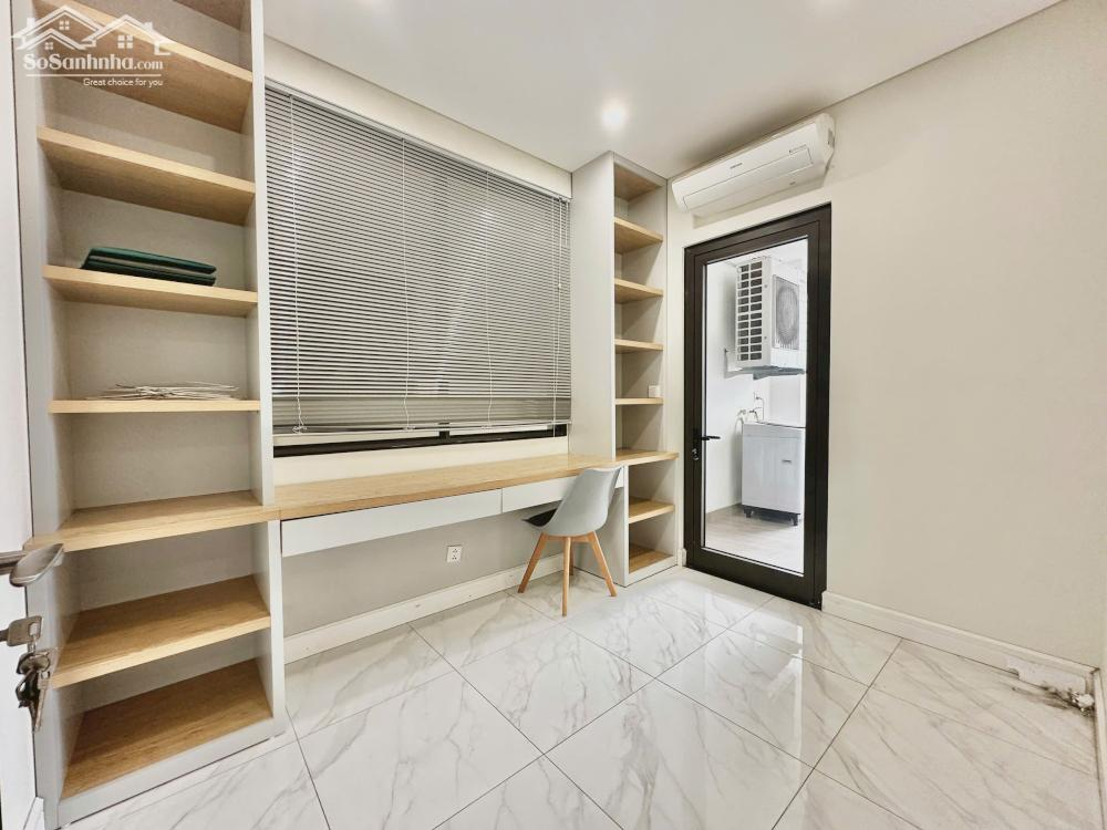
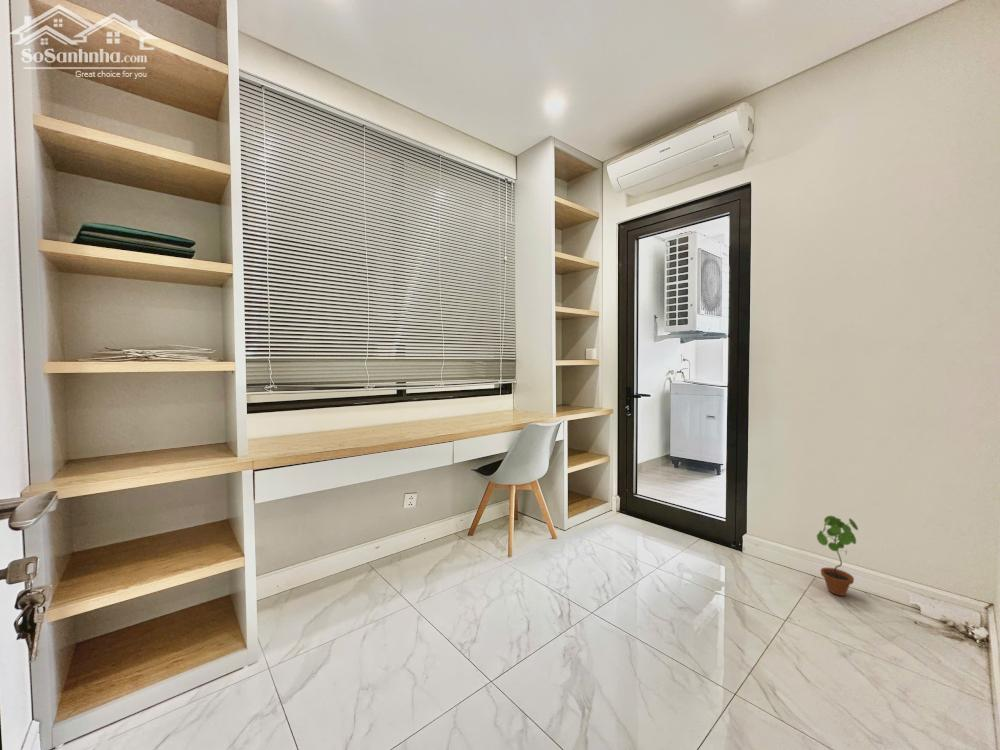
+ potted plant (838, 554)
